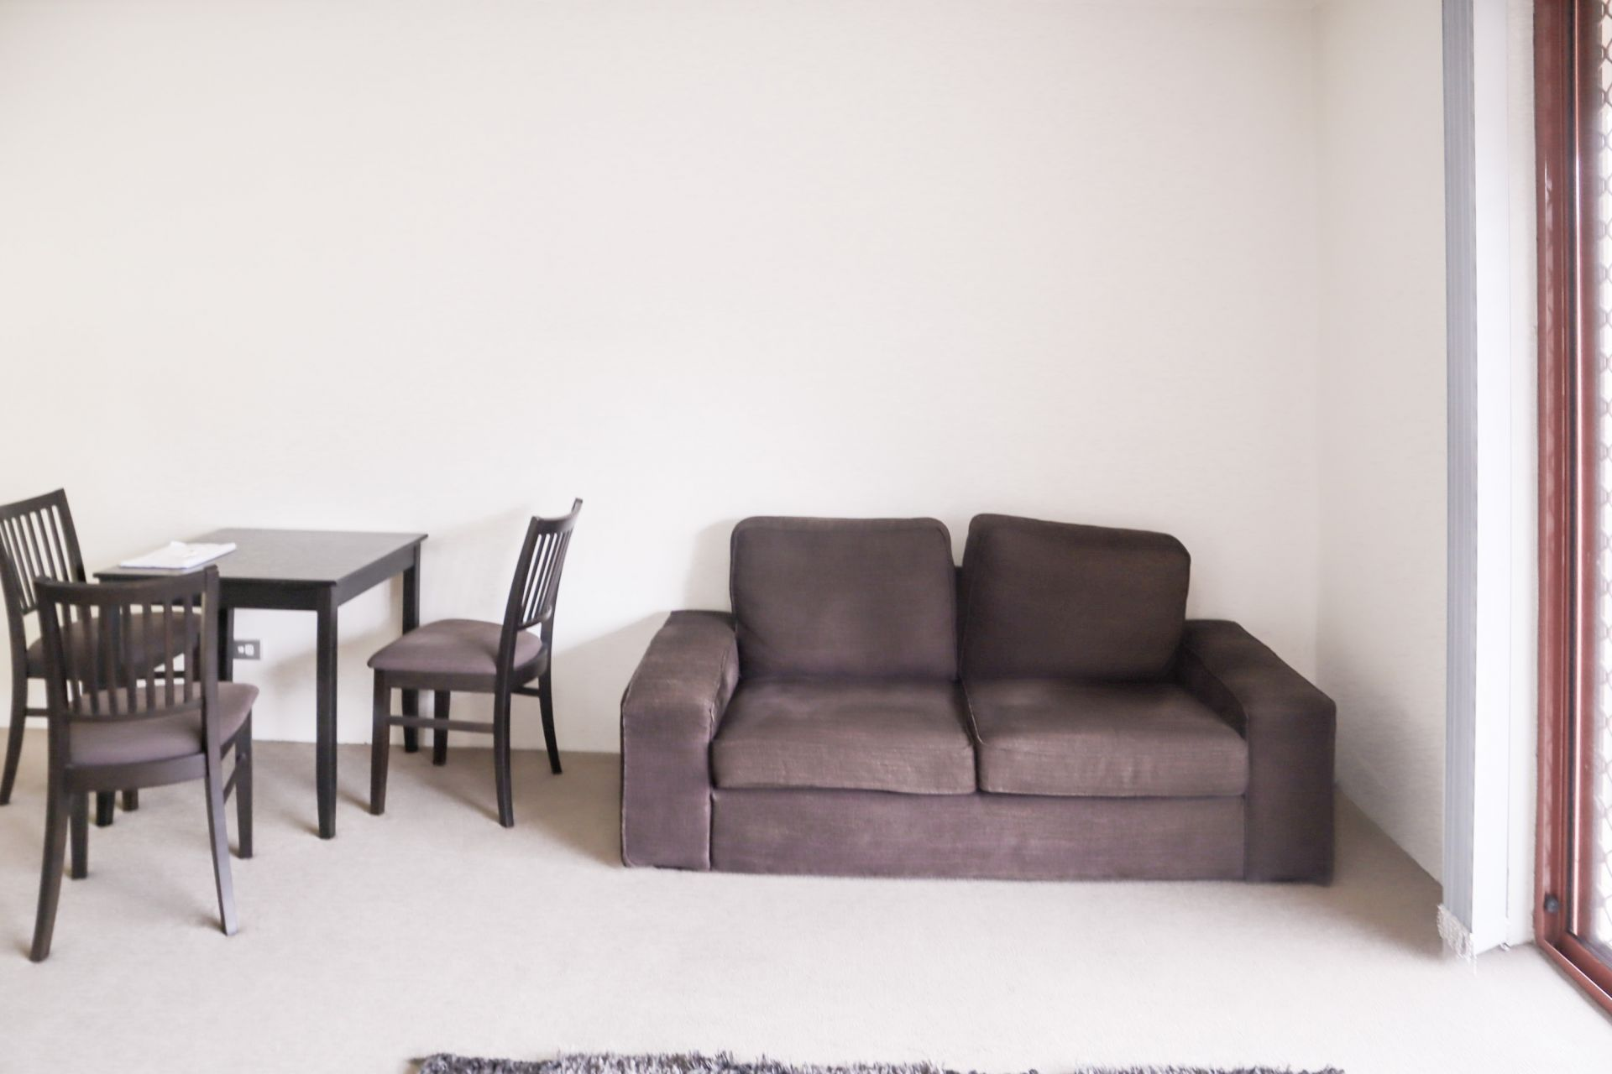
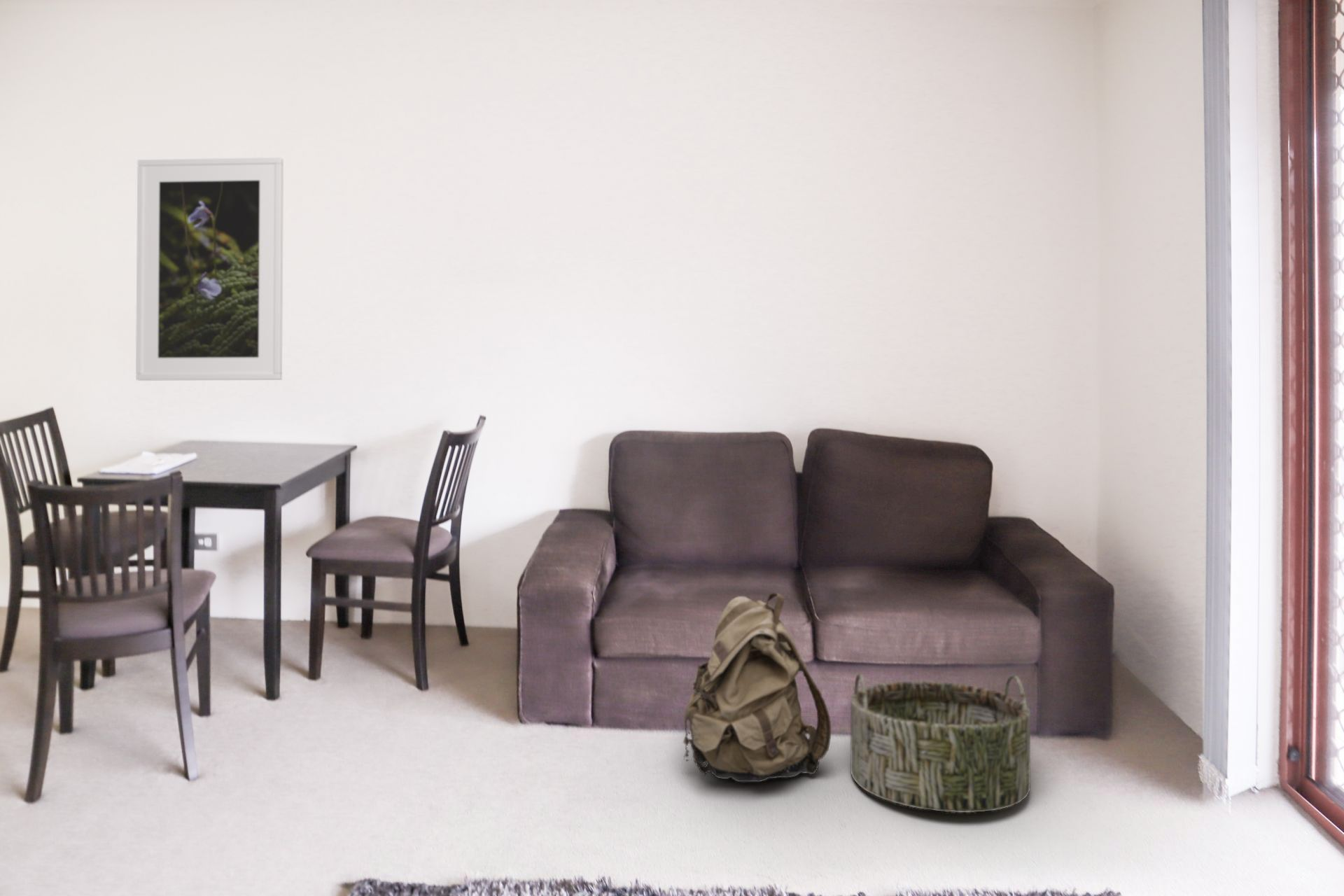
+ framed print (209, 270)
+ backpack (755, 678)
+ basket (938, 727)
